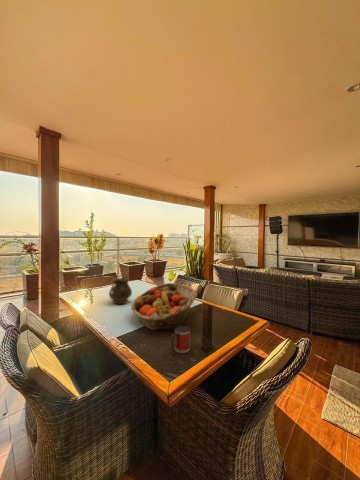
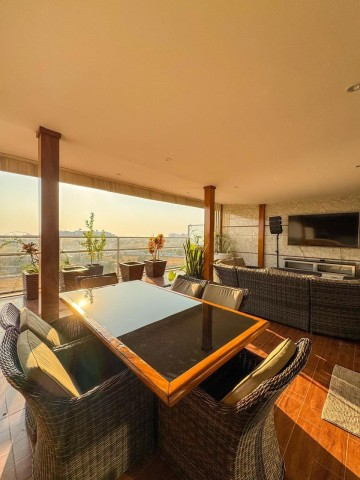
- fruit basket (163, 304)
- mug (180, 339)
- vase (120, 290)
